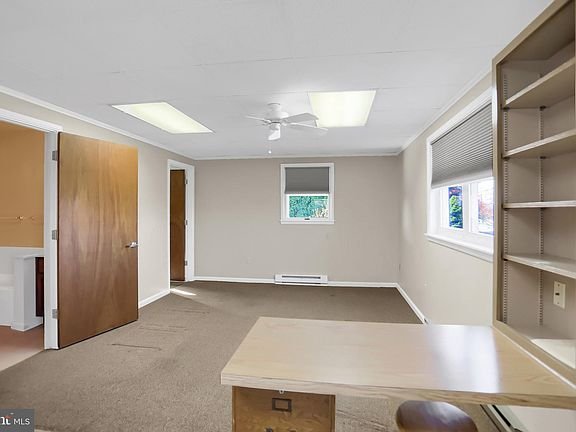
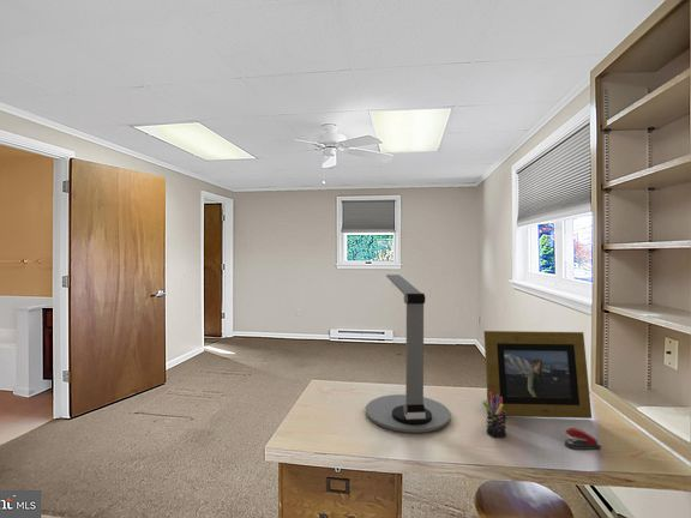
+ desk lamp (407, 342)
+ stapler (581, 438)
+ picture frame (529, 368)
+ pen holder (493, 414)
